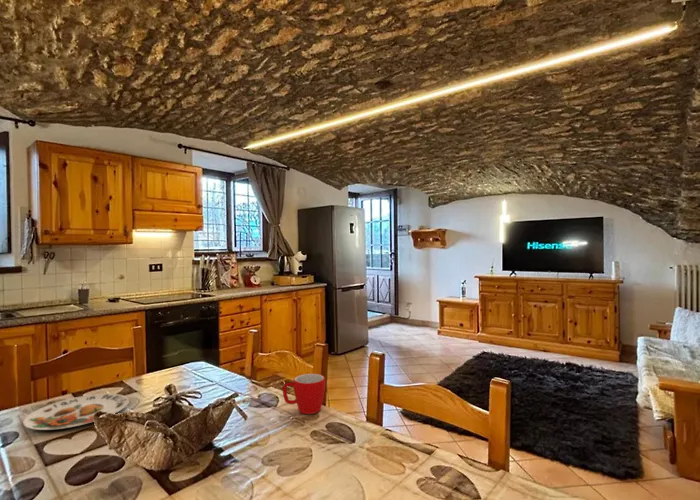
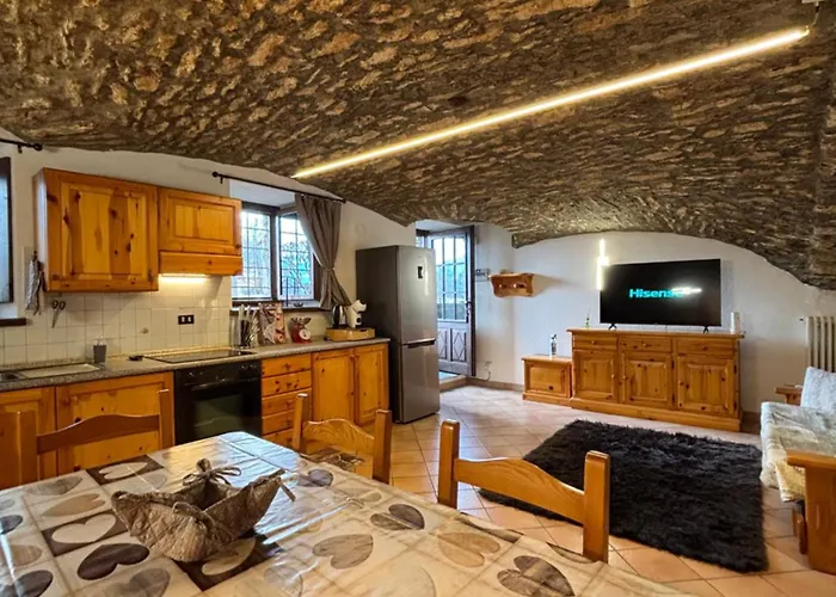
- mug (304, 394)
- plate (79, 411)
